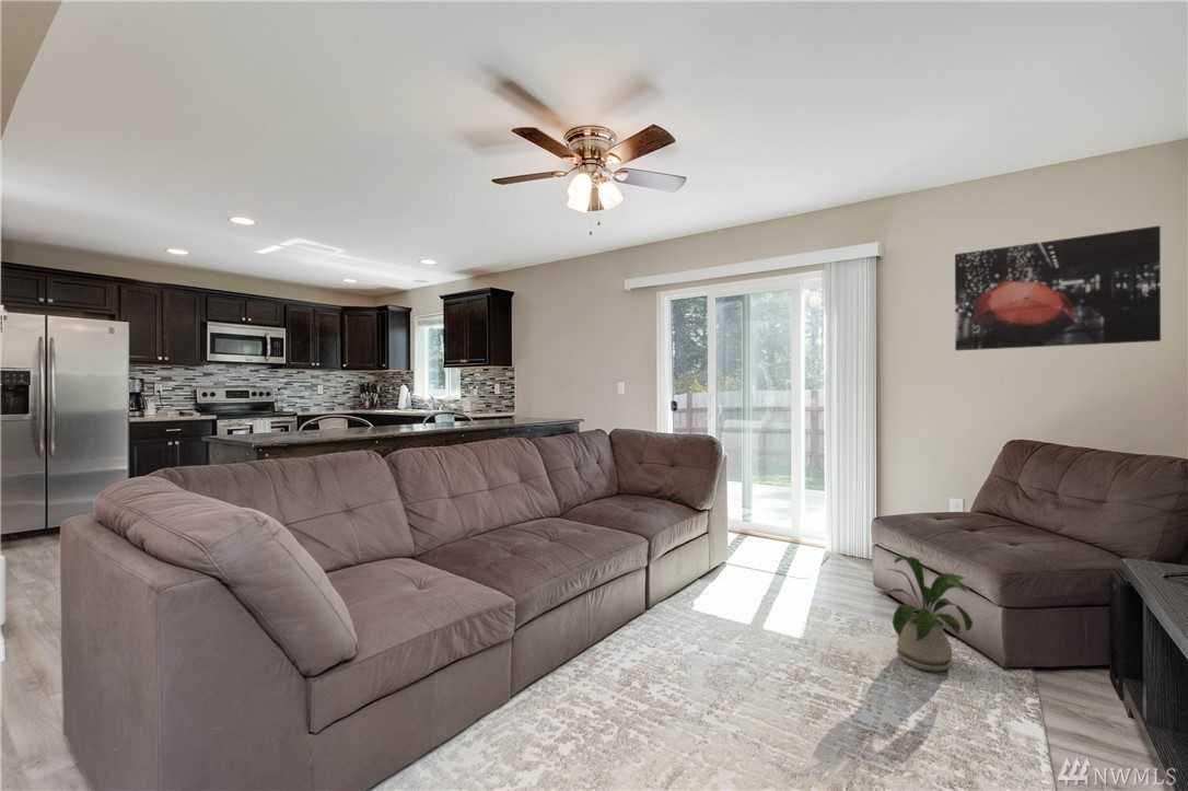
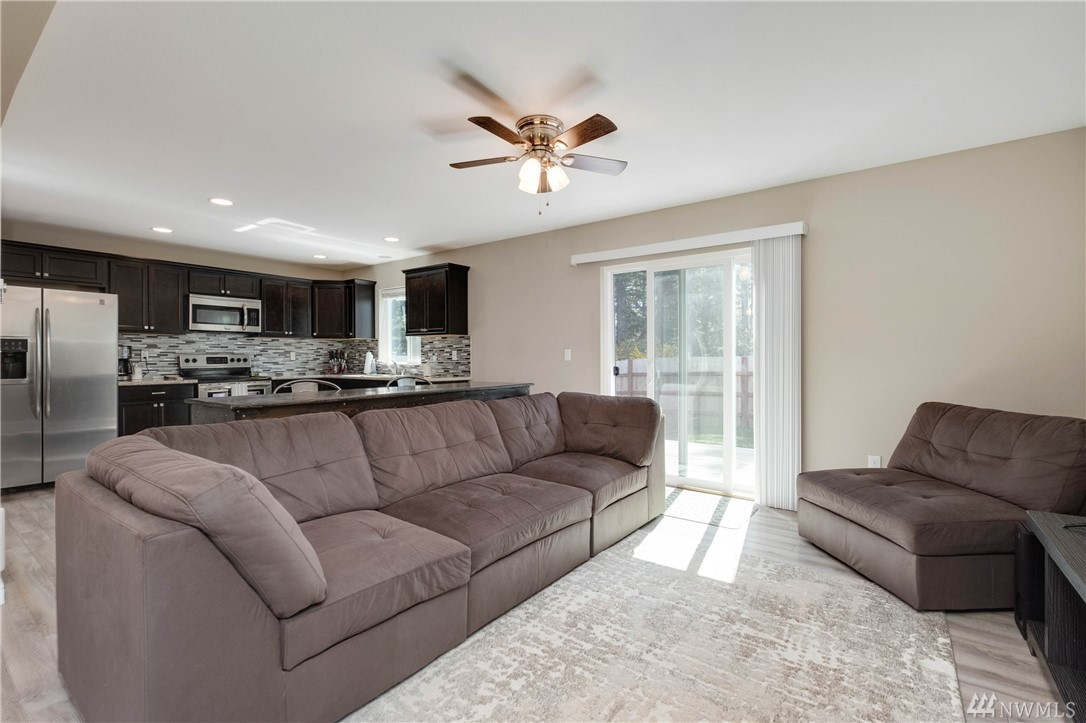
- house plant (935, 606)
- wall art (1048, 293)
